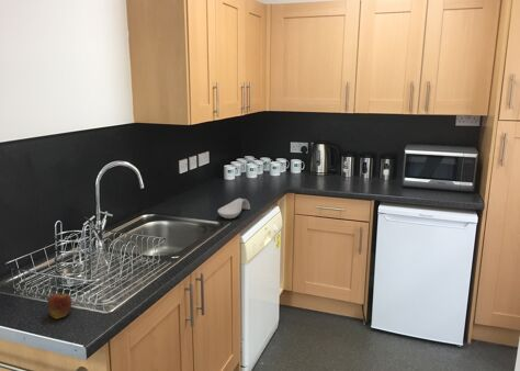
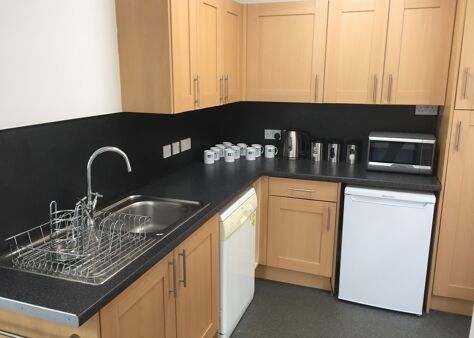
- fruit (59, 303)
- spoon rest (235, 207)
